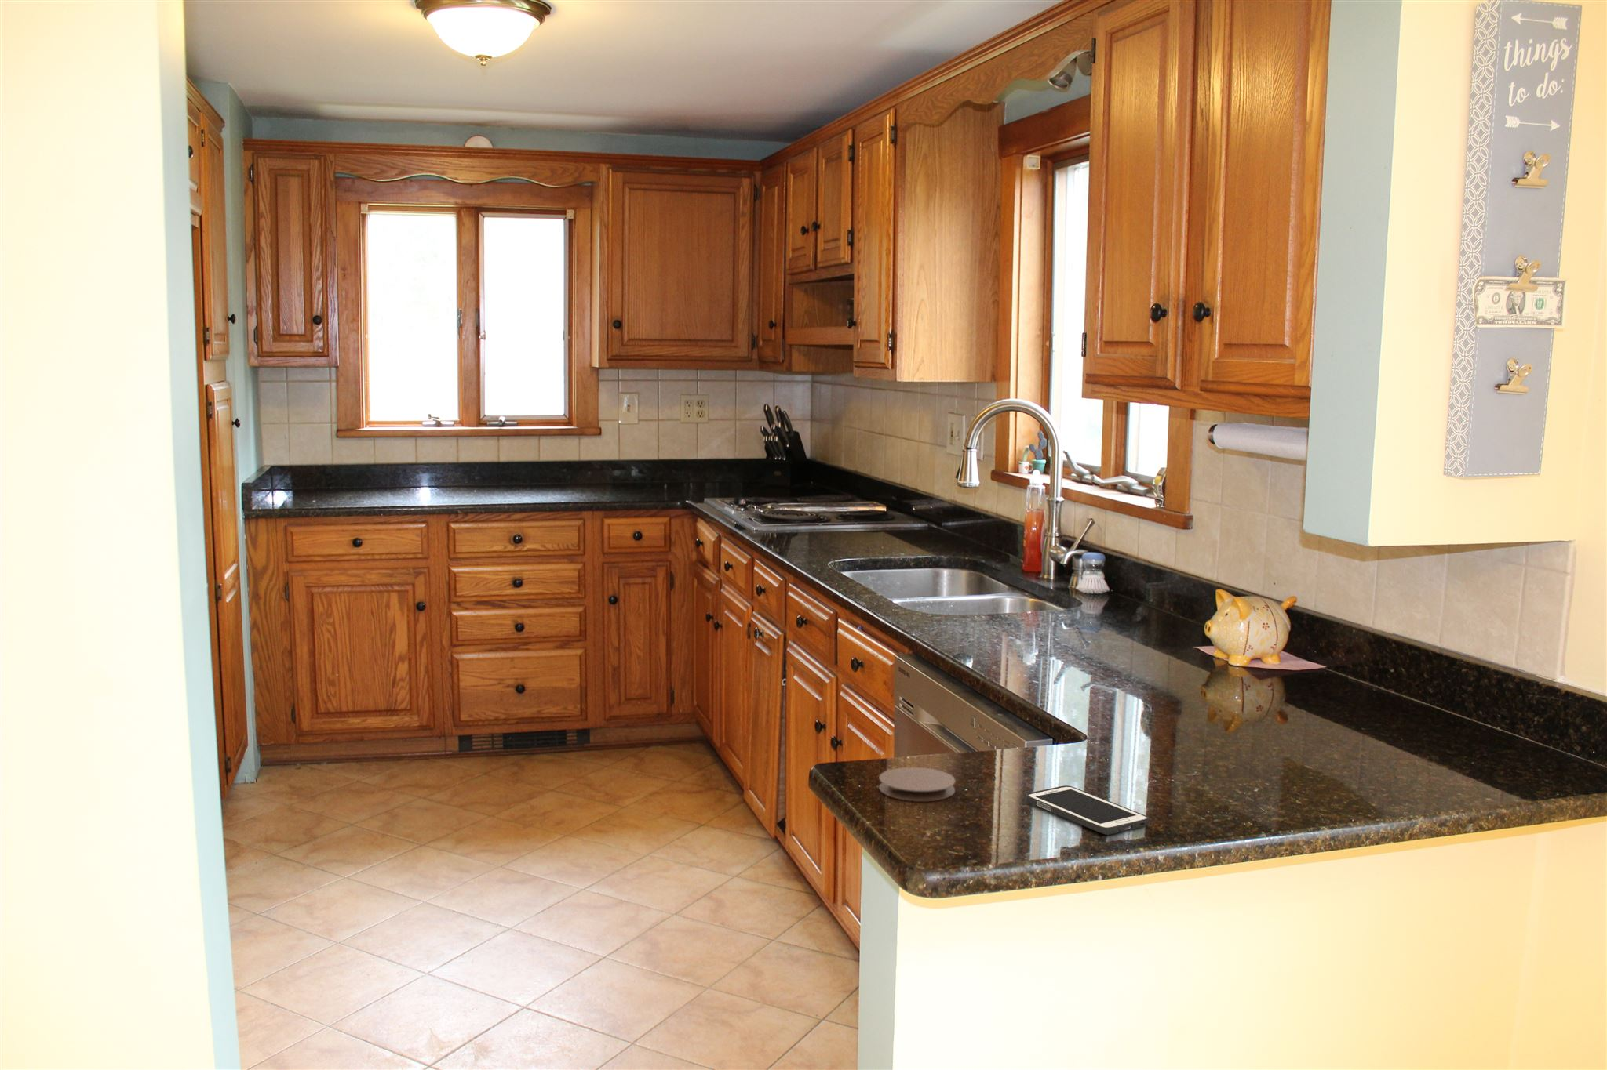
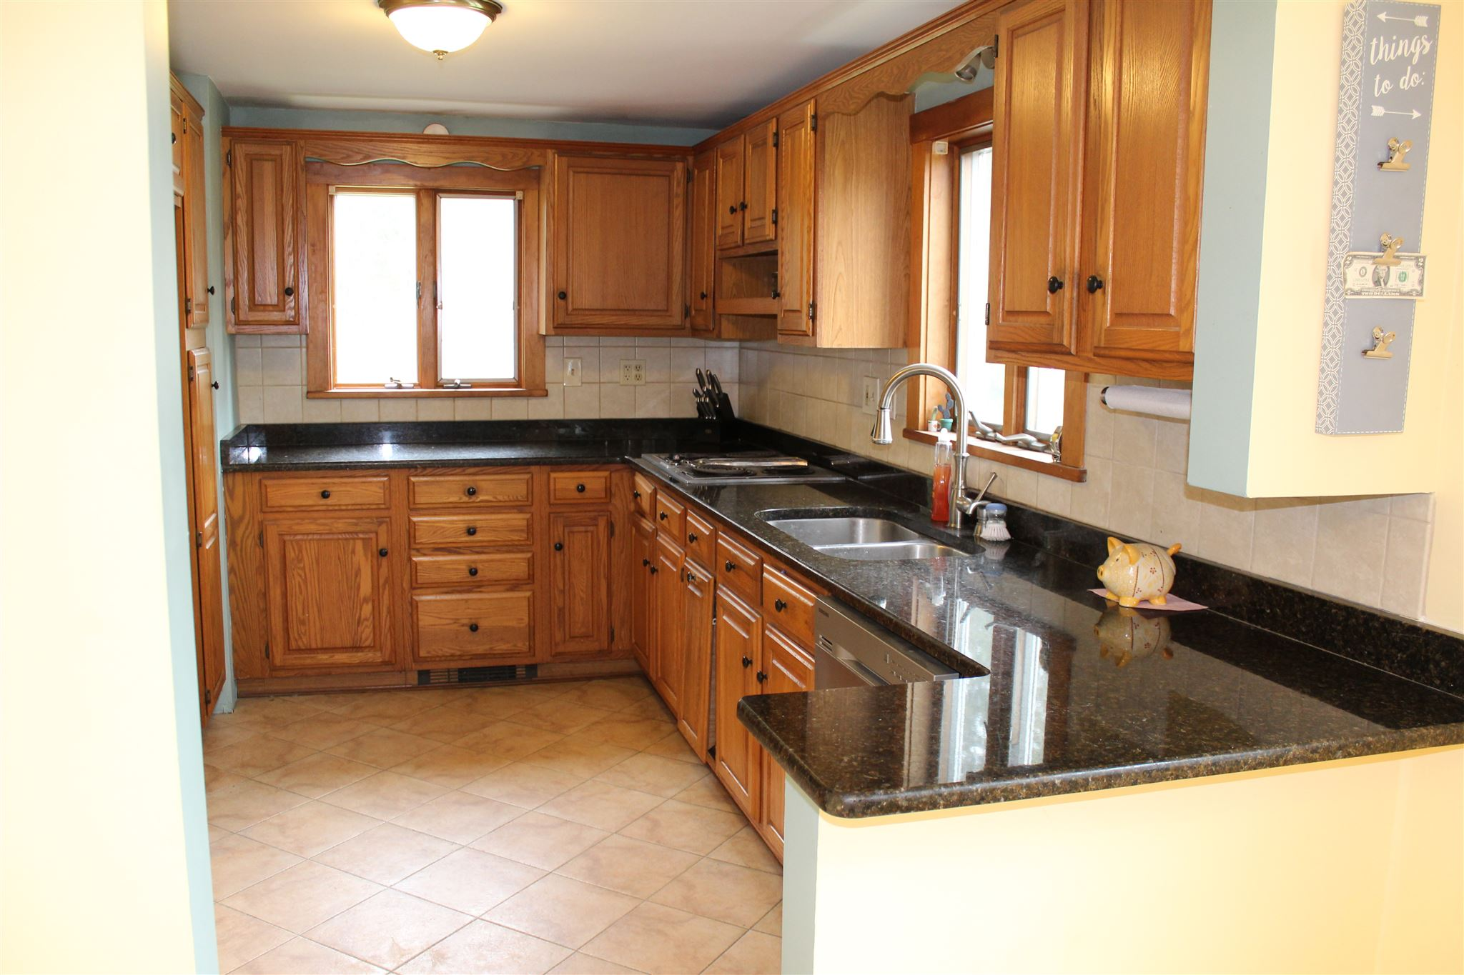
- coaster (916, 783)
- cell phone (1085, 808)
